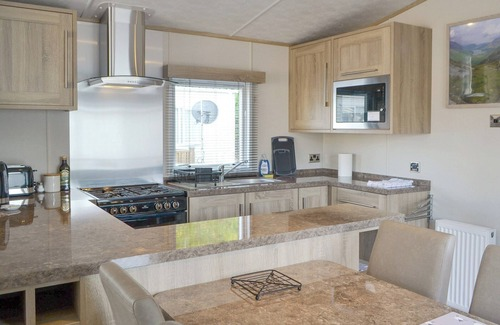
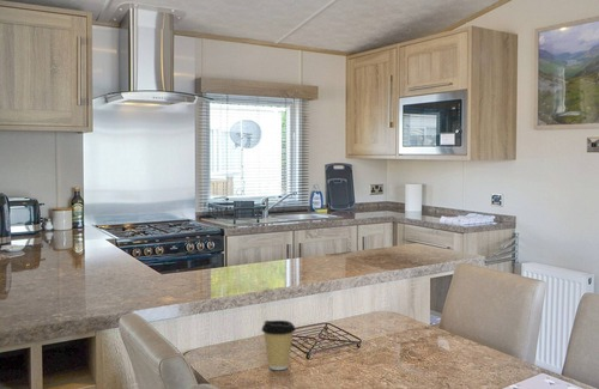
+ coffee cup (278, 344)
